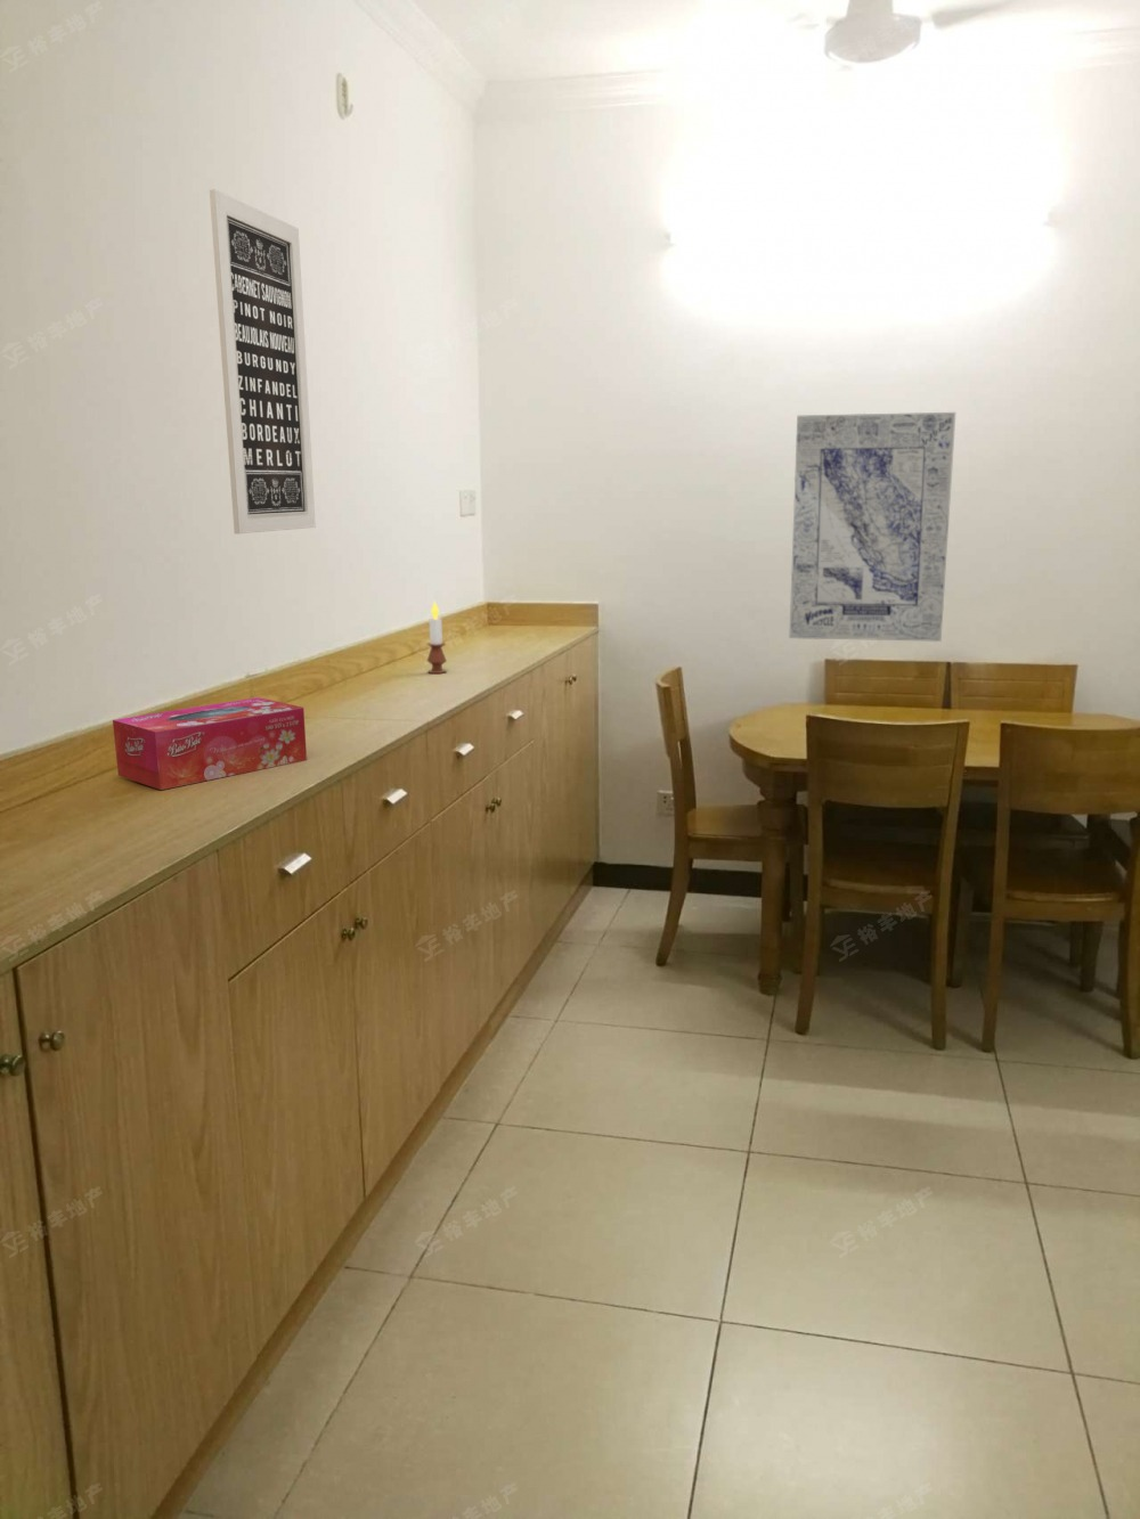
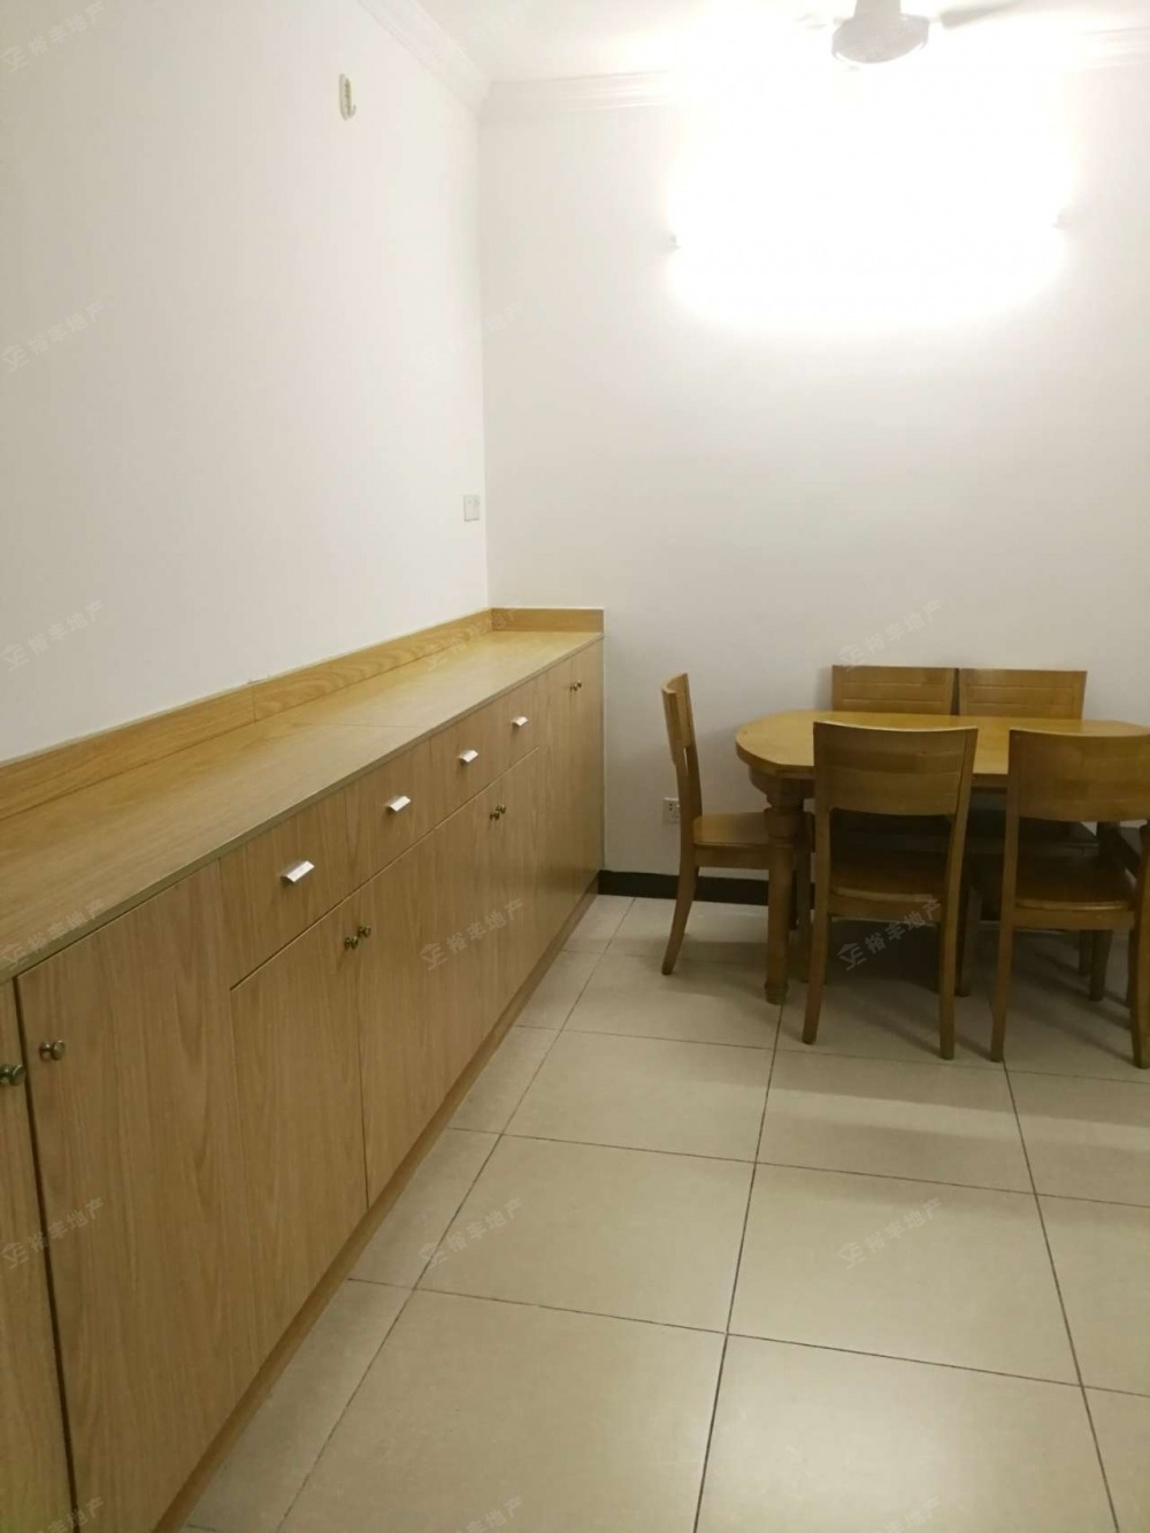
- tissue box (212, 740)
- wall art (267, 375)
- candle (436, 636)
- wall art (868, 529)
